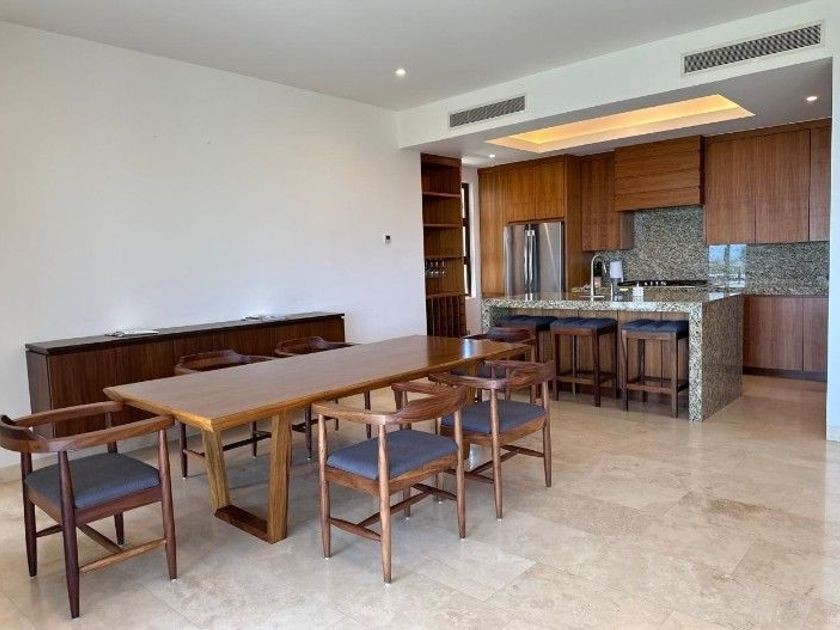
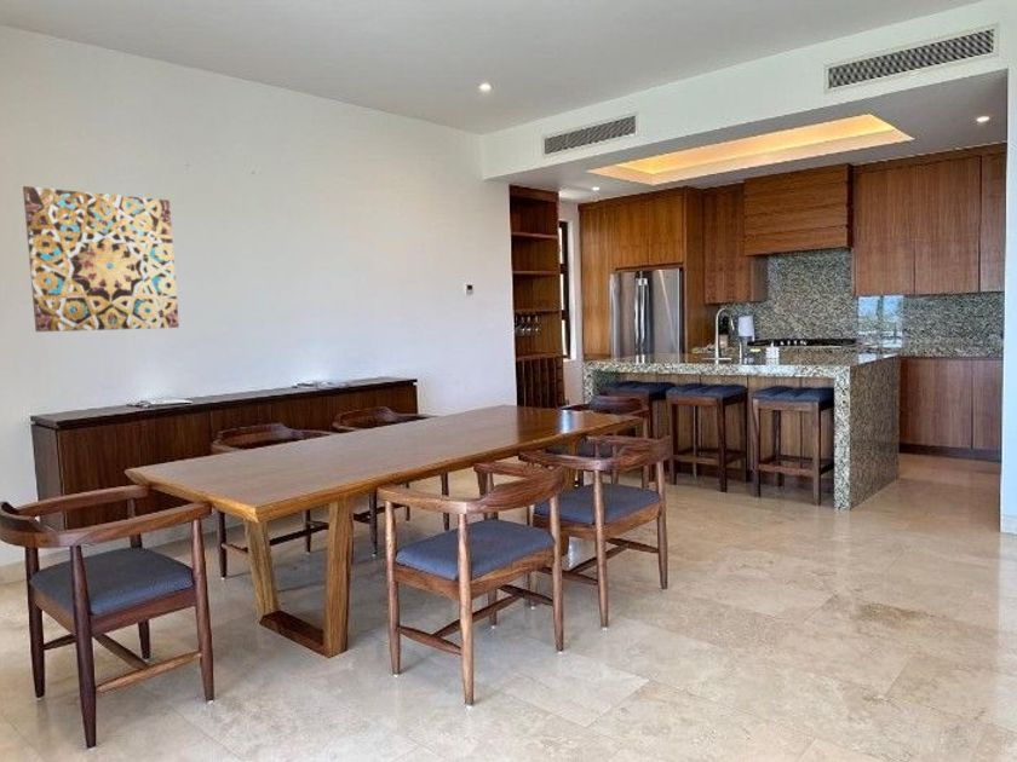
+ wall art (105, 261)
